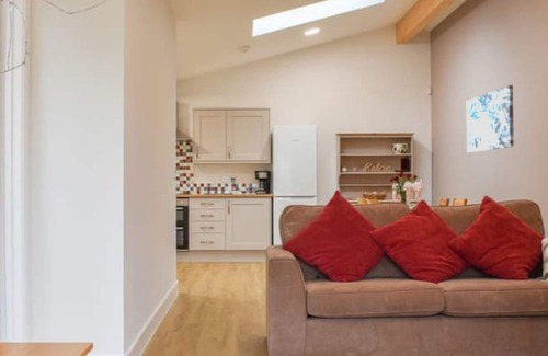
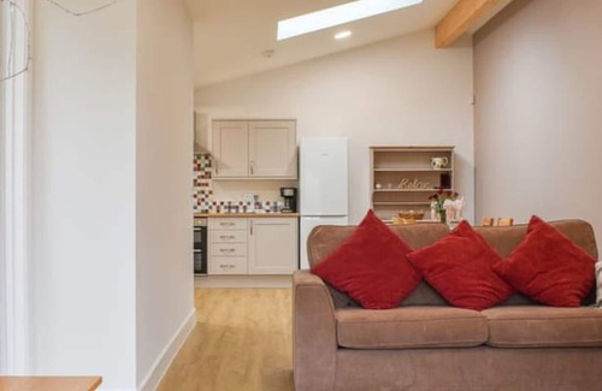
- wall art (488, 122)
